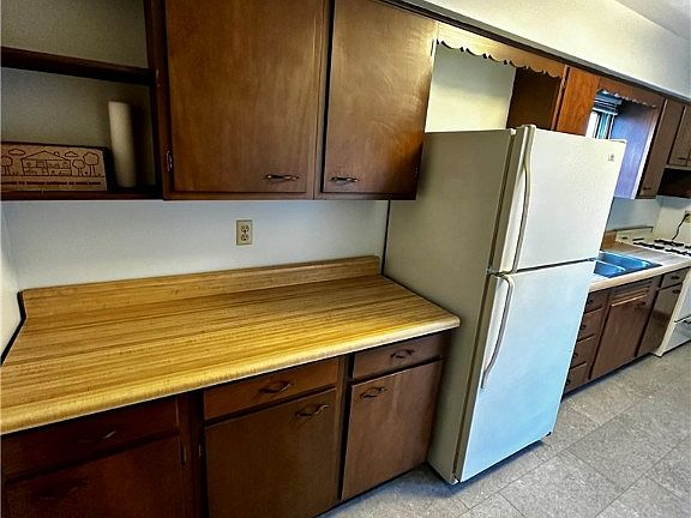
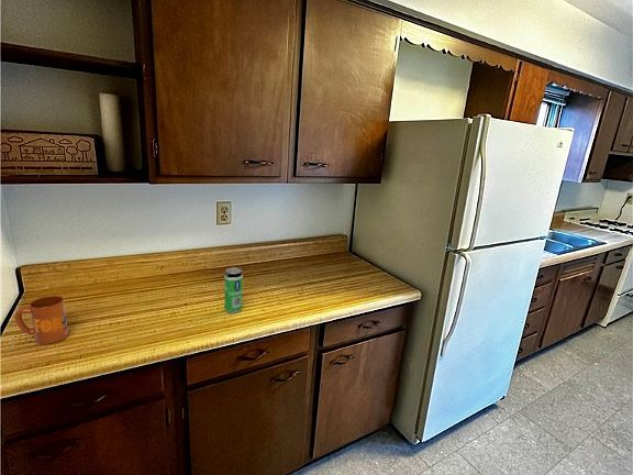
+ mug (41, 320)
+ beverage can (233, 290)
